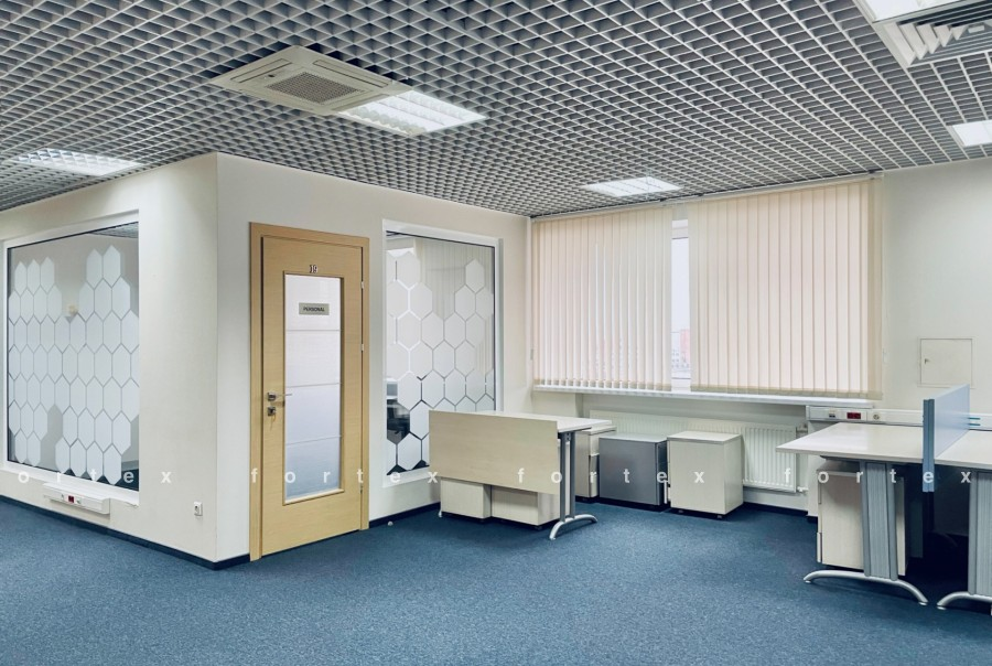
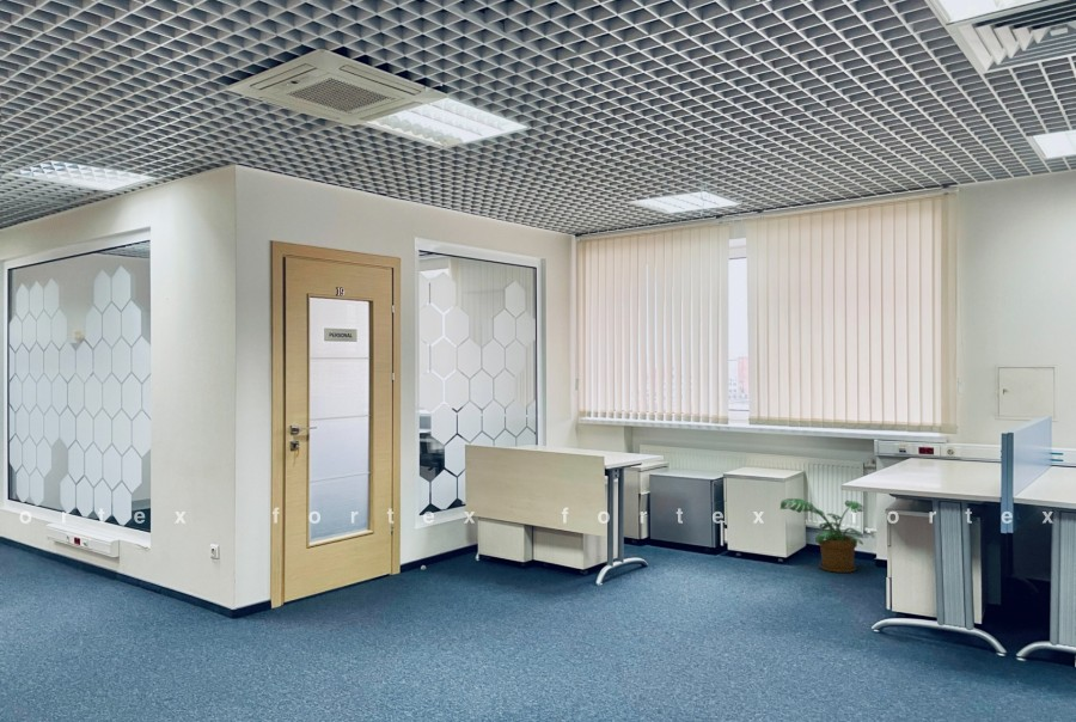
+ potted plant (826, 532)
